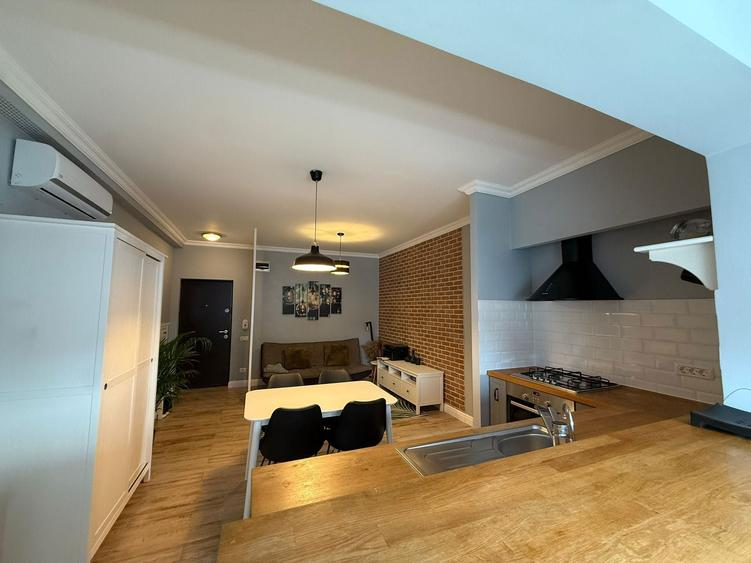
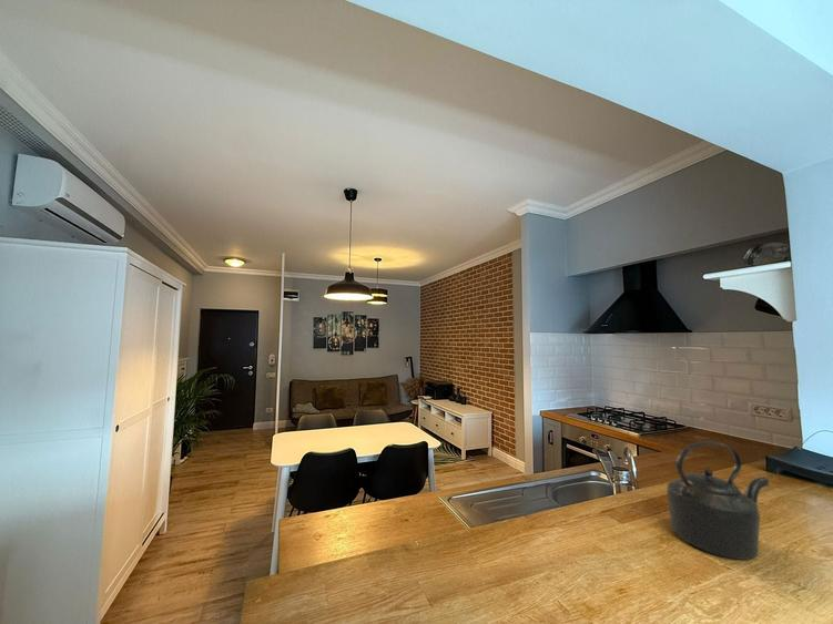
+ kettle (723, 488)
